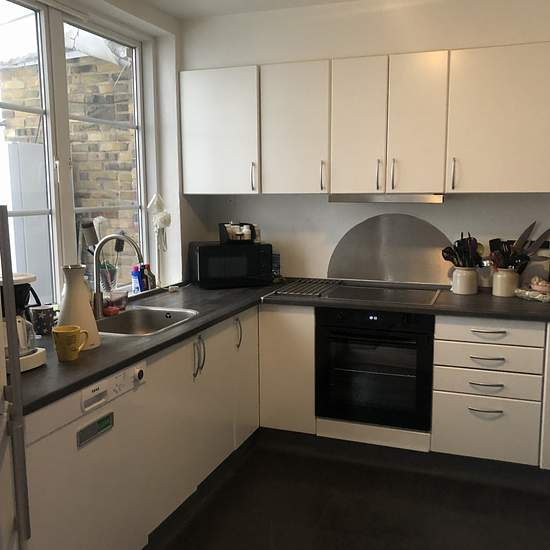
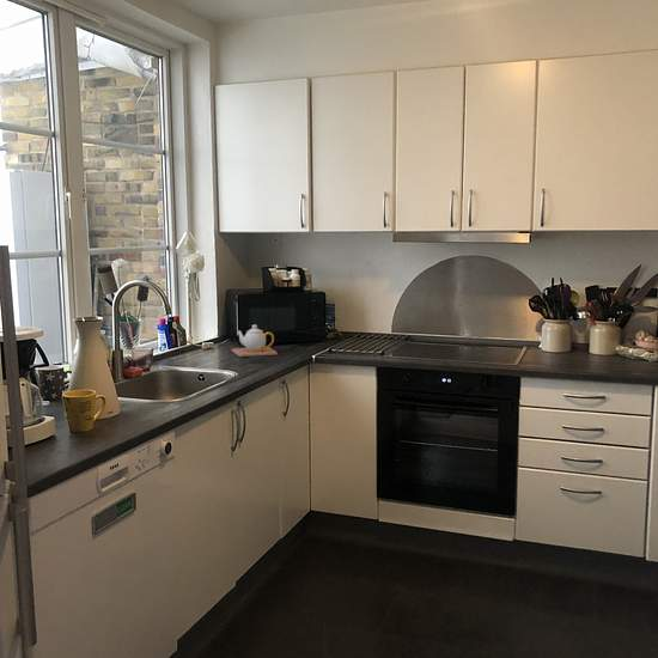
+ teapot (254, 339)
